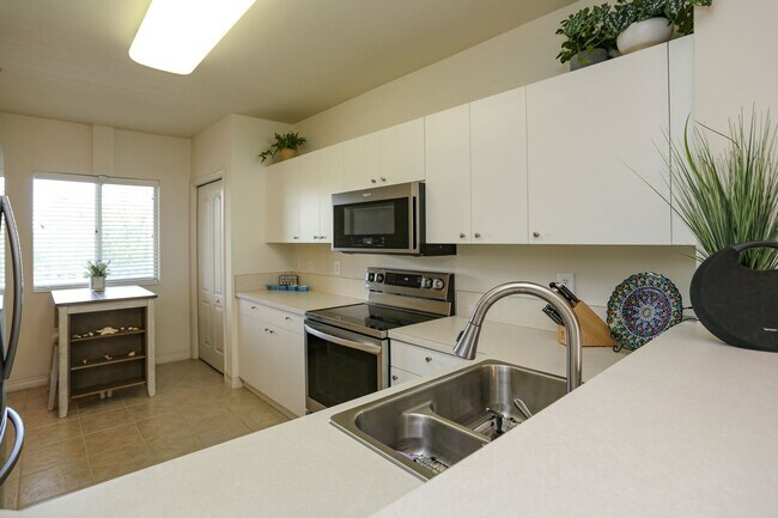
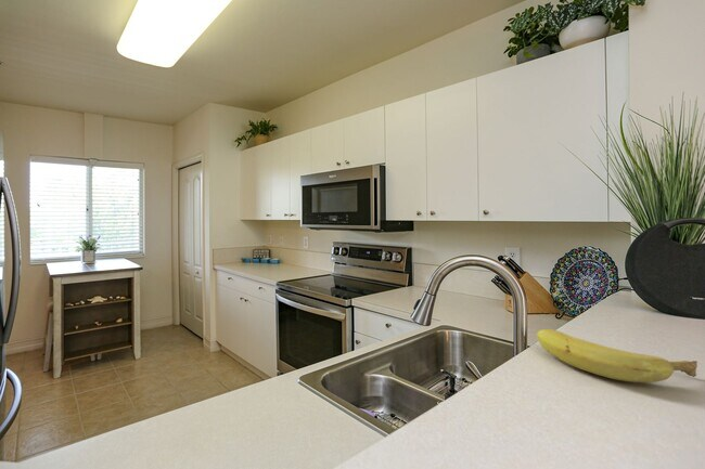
+ fruit (614, 353)
